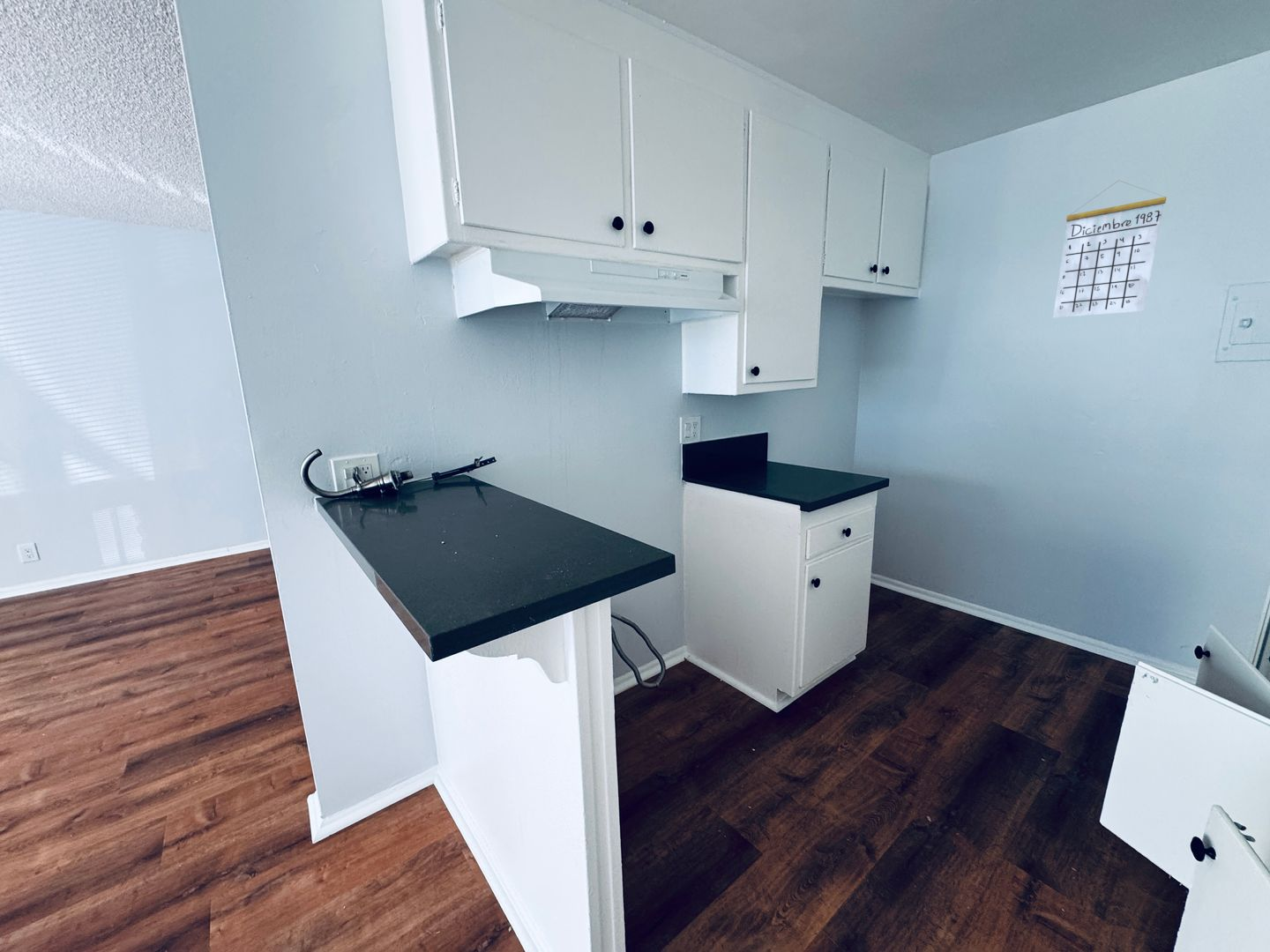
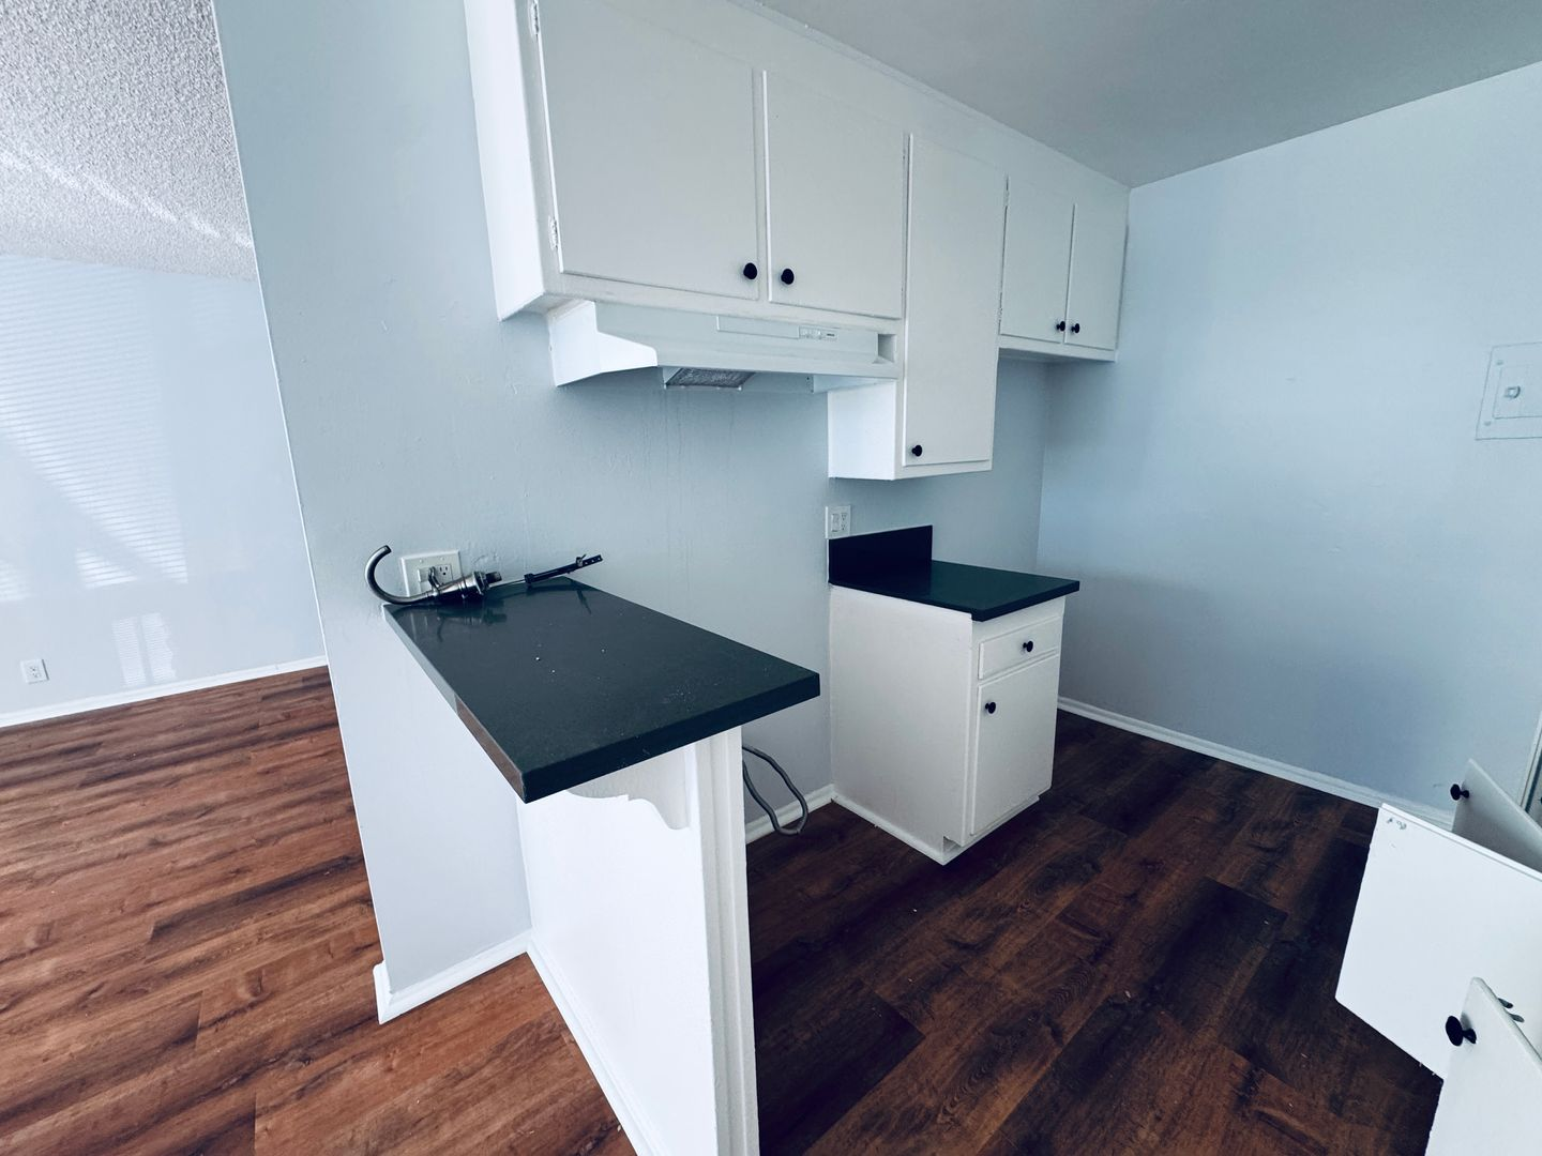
- calendar (1107, 249)
